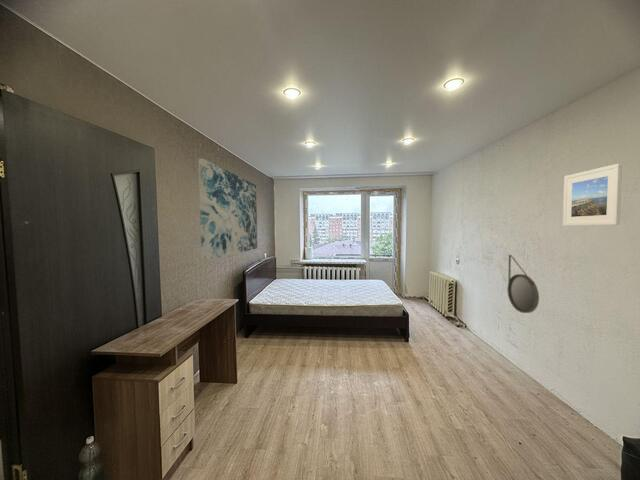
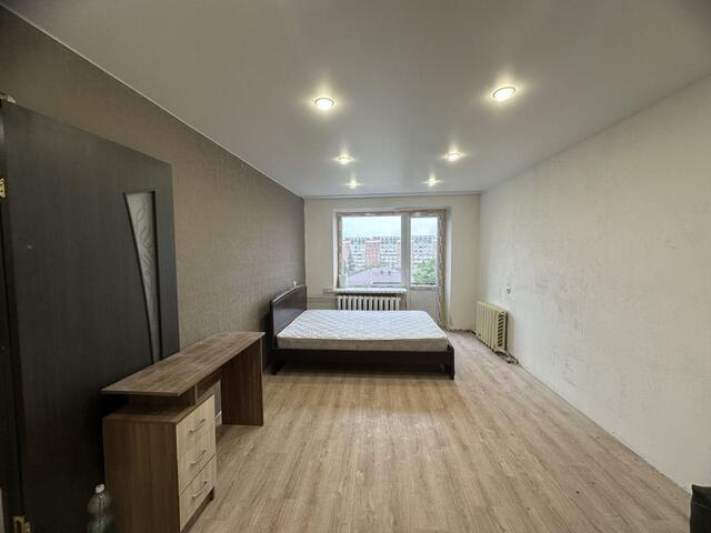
- home mirror (521, 284)
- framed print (589, 197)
- wall art (234, 214)
